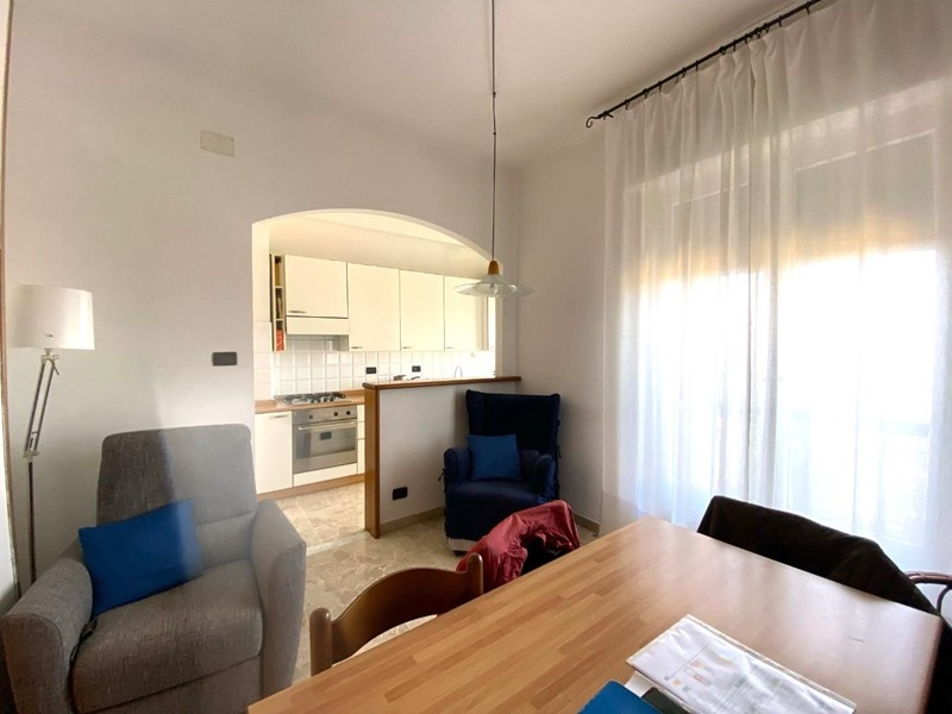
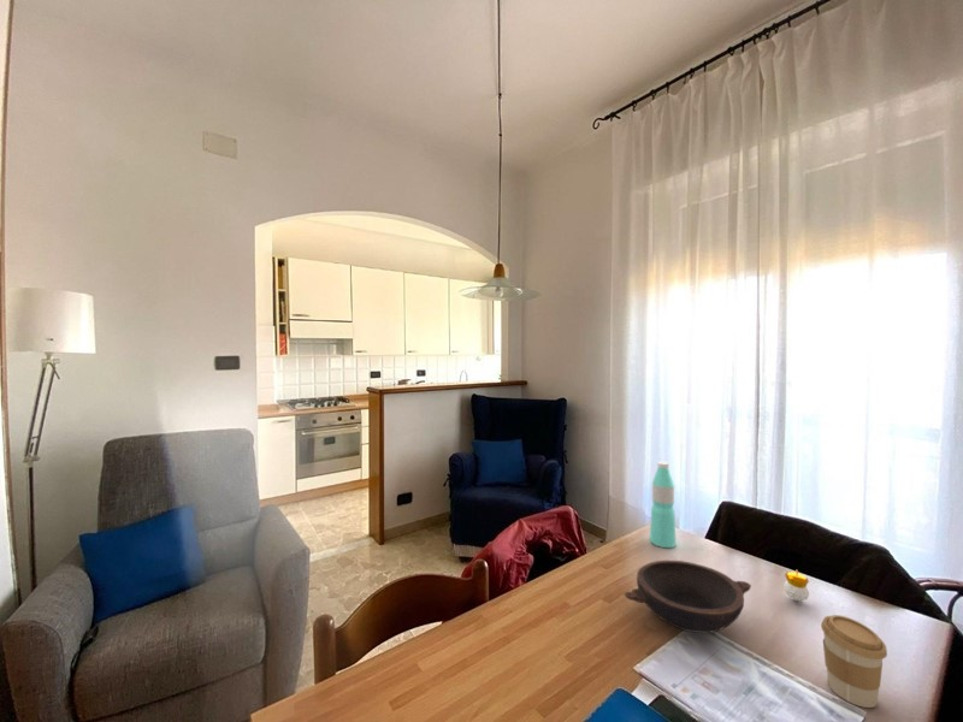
+ candle (796, 585)
+ water bottle (662, 502)
+ bowl (687, 598)
+ coffee cup (852, 658)
